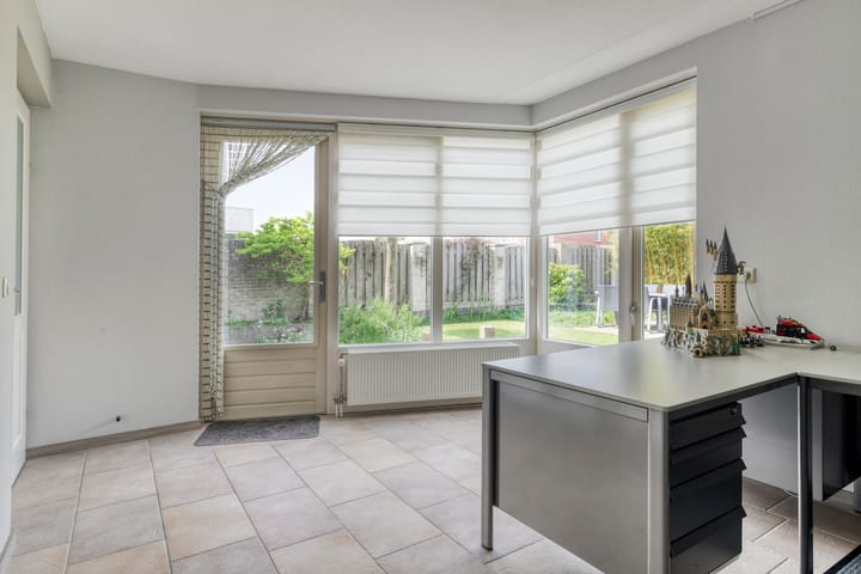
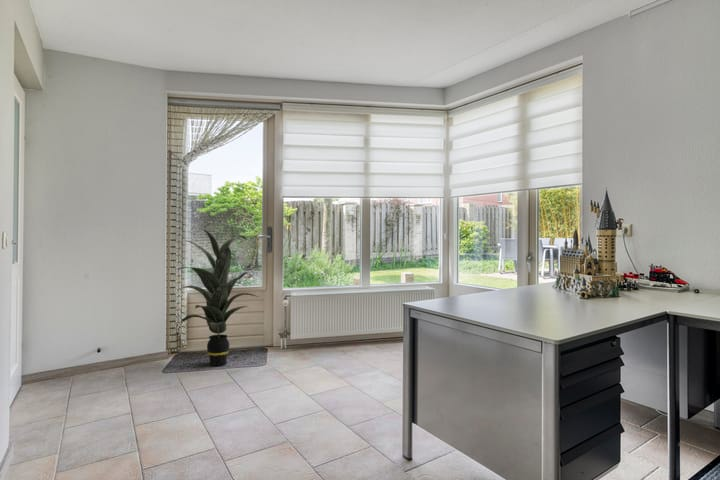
+ indoor plant (212, 296)
